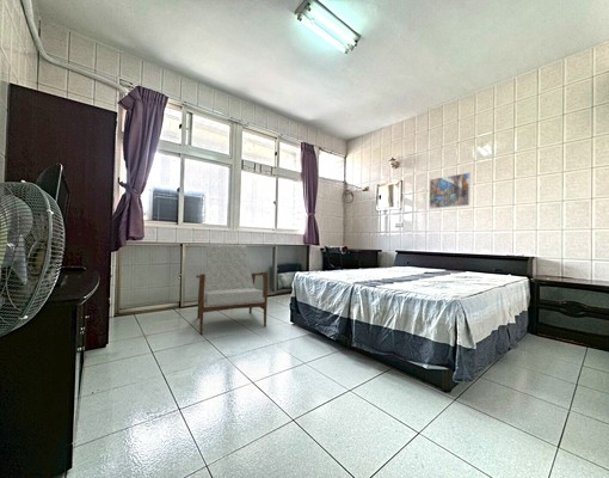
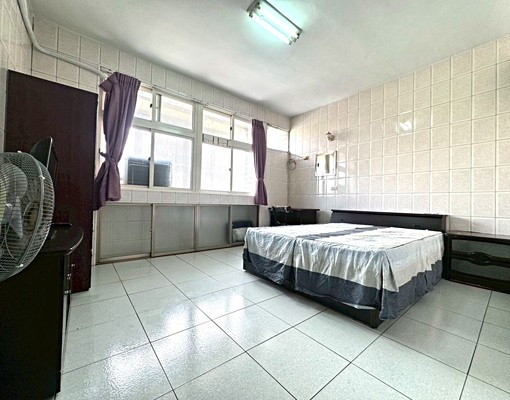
- armchair (230, 283)
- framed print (448, 191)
